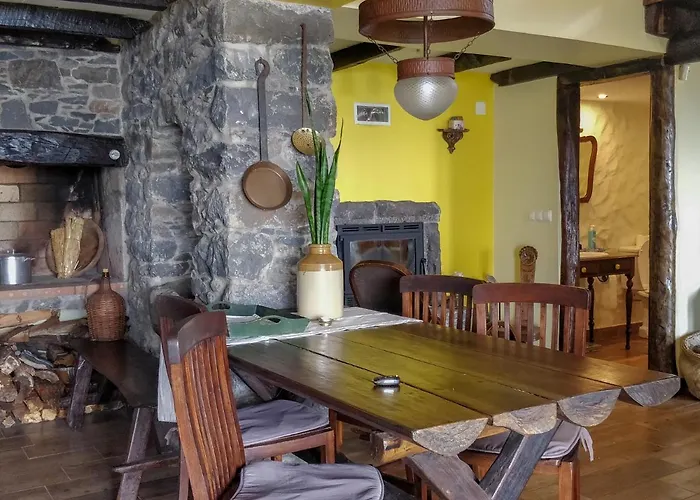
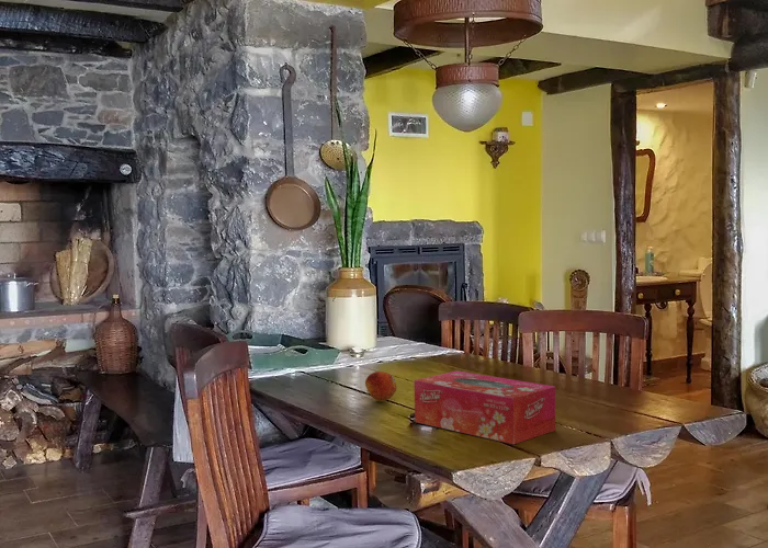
+ tissue box (483, 404)
+ fruit (381, 386)
